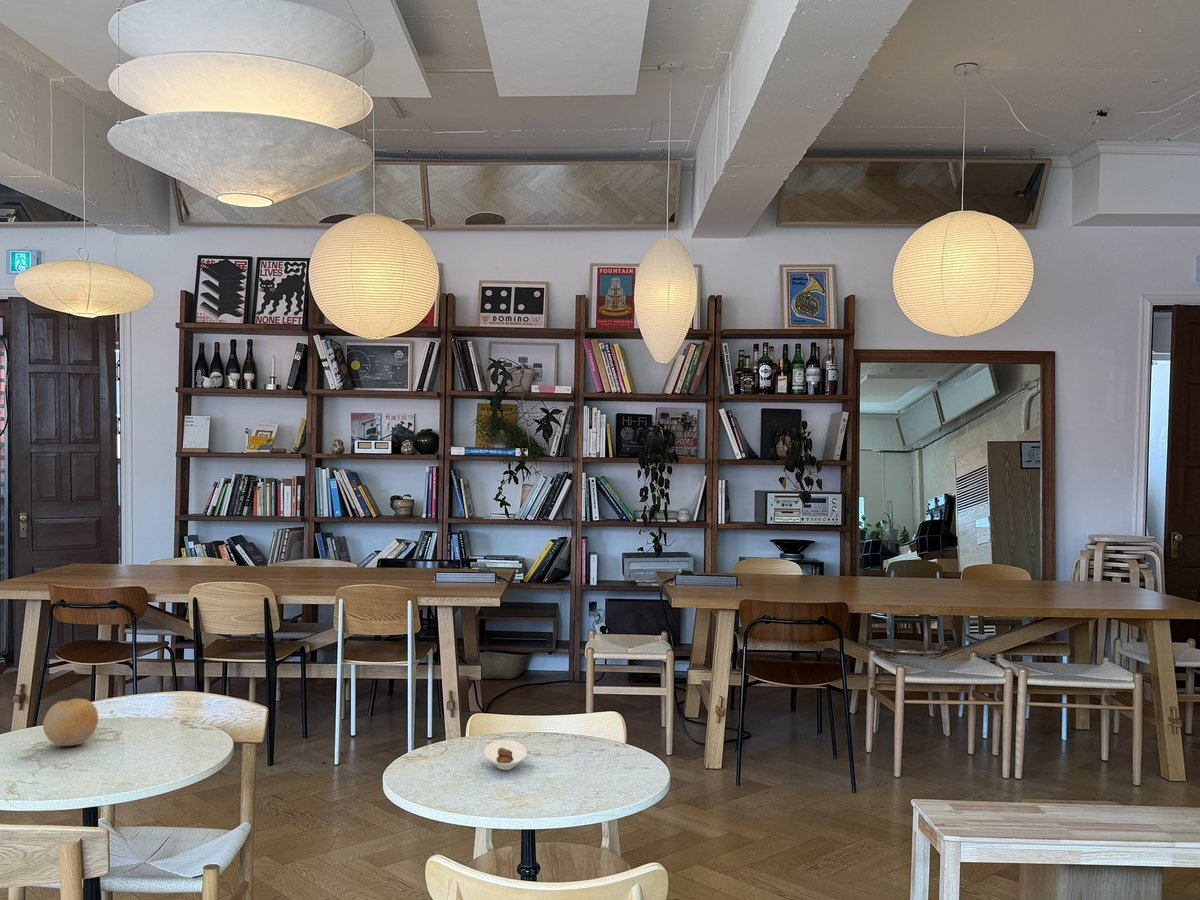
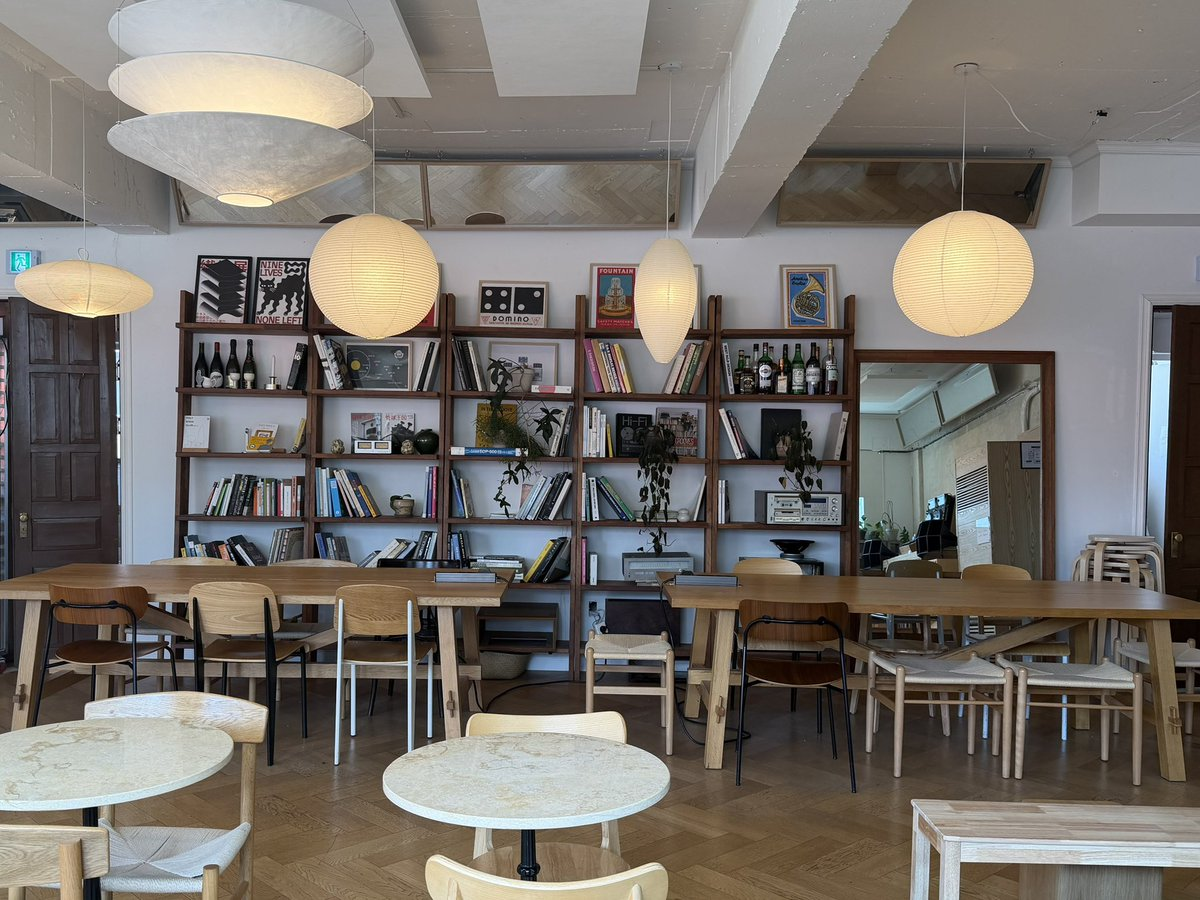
- saucer (505, 756)
- fruit (71, 722)
